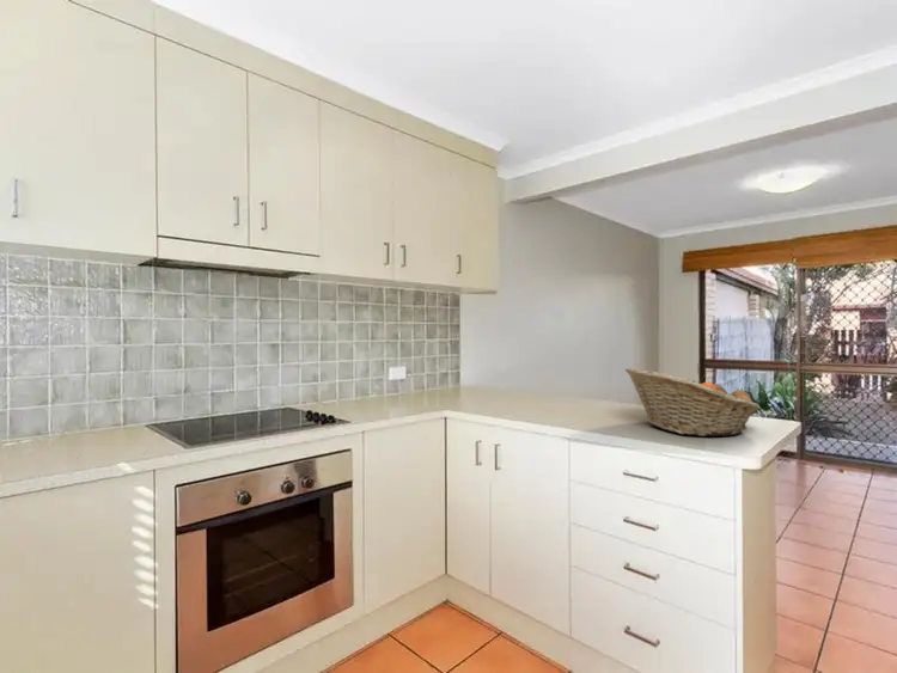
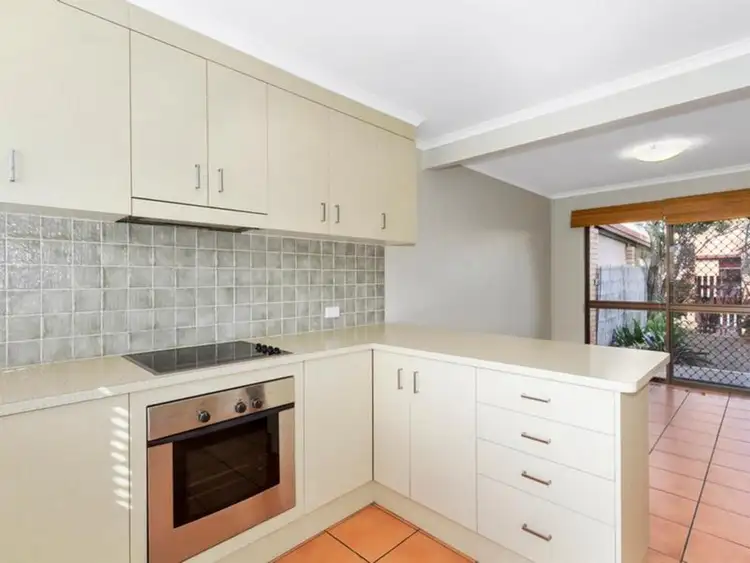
- fruit basket (687, 397)
